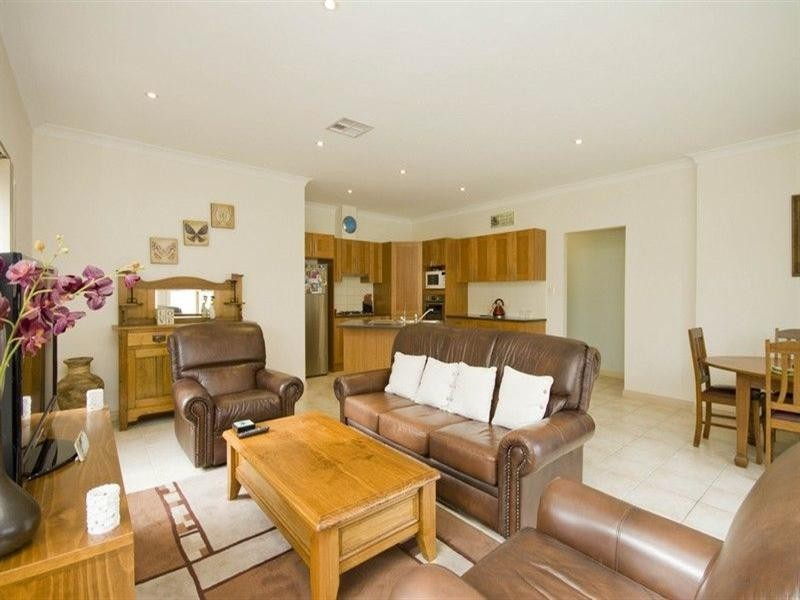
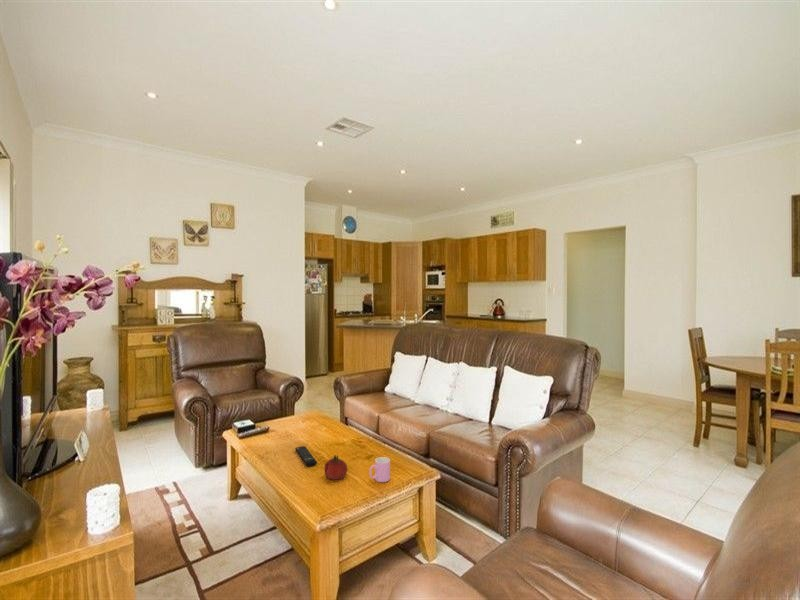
+ cup (379, 470)
+ remote control (305, 455)
+ fruit (335, 465)
